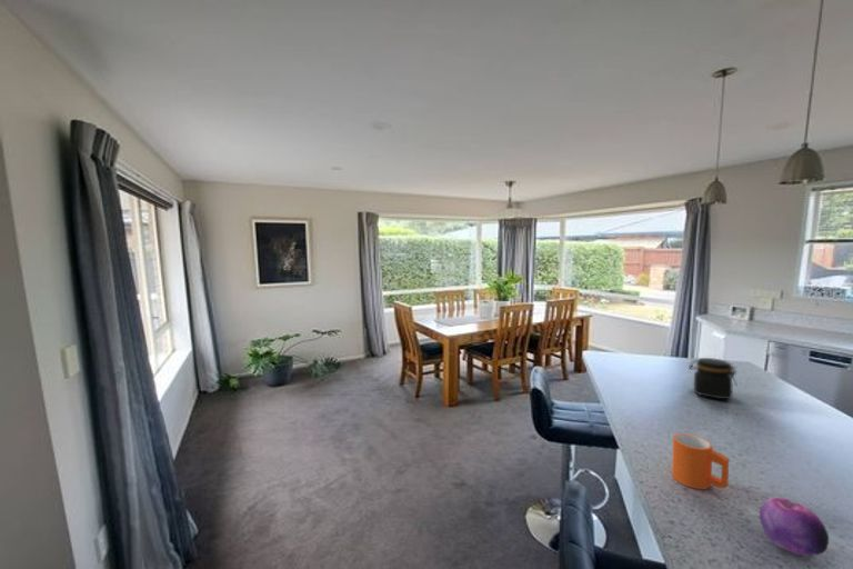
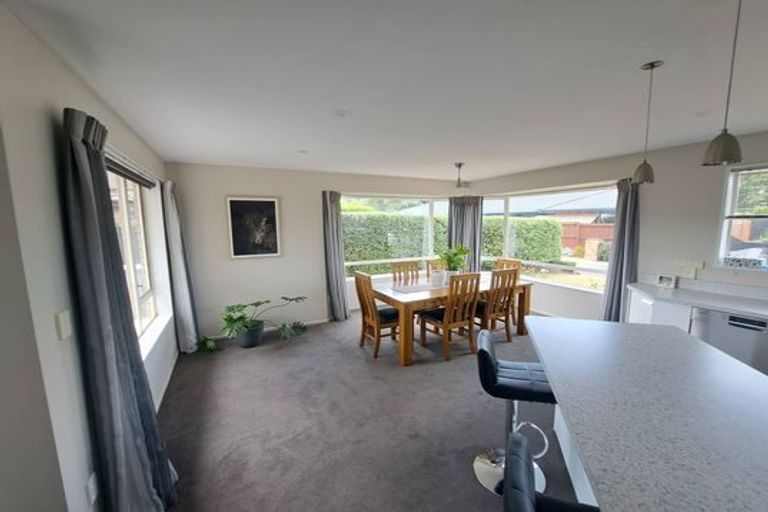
- fruit (791, 526)
- mug (699, 461)
- jar (712, 378)
